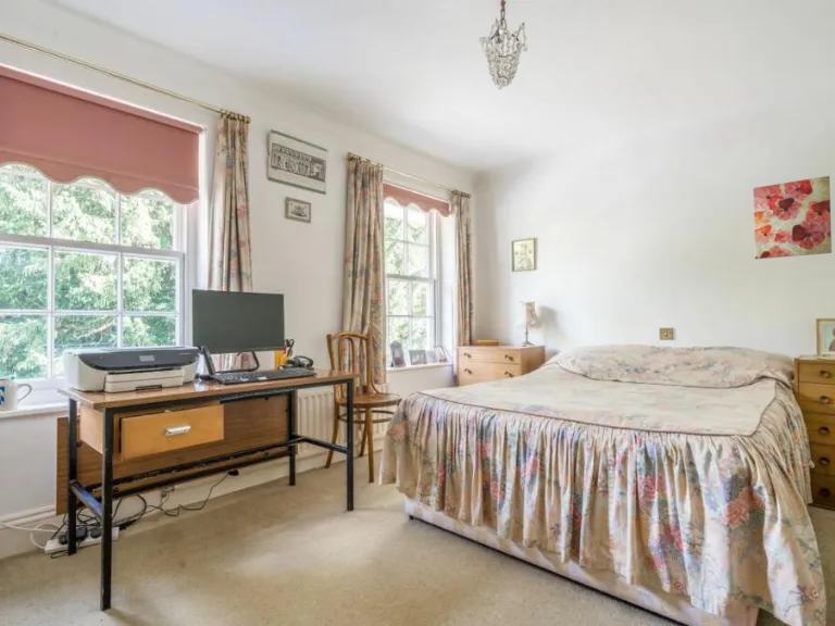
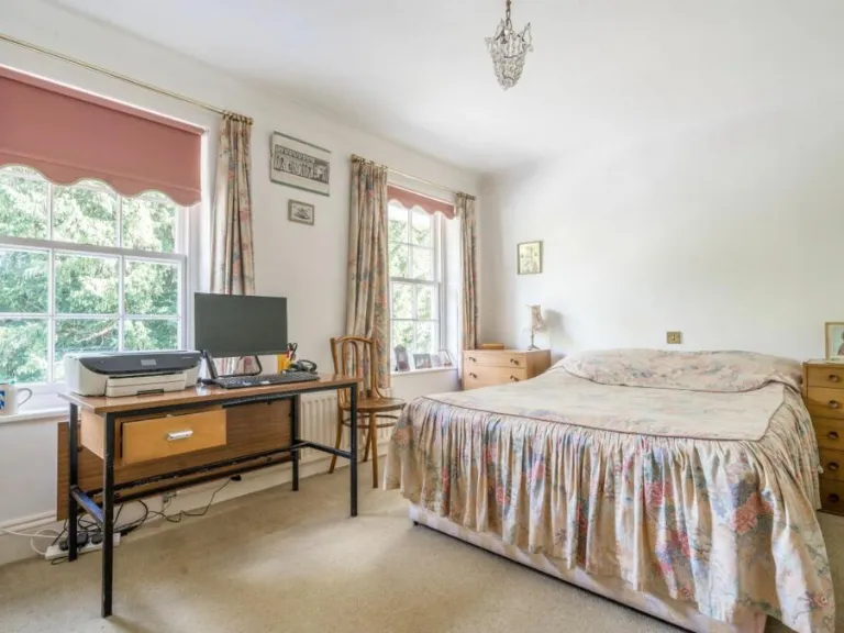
- wall art (790, 218)
